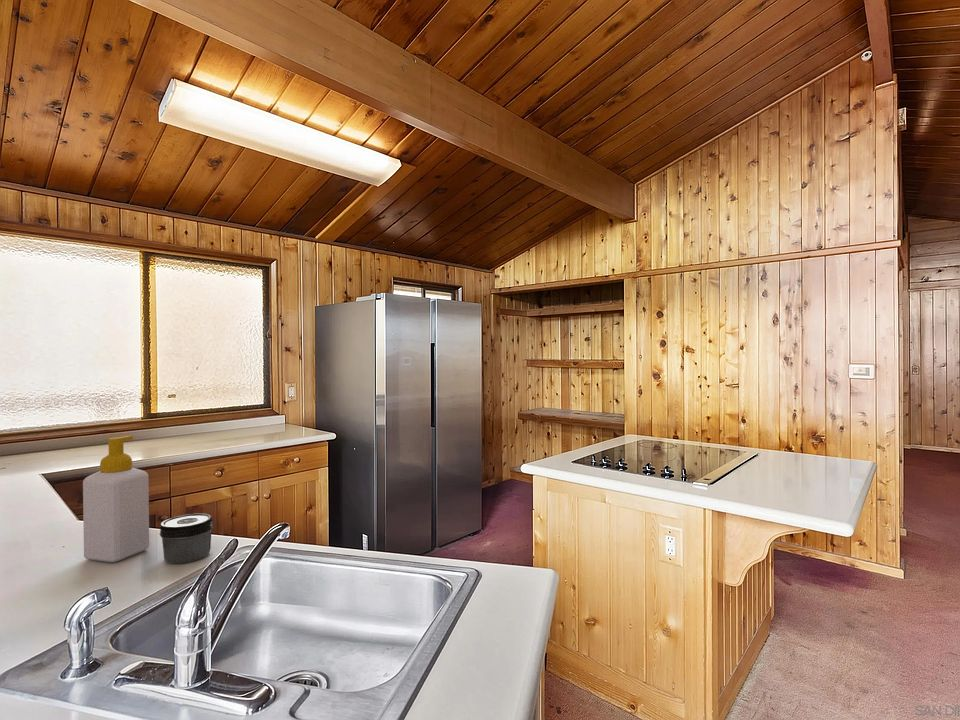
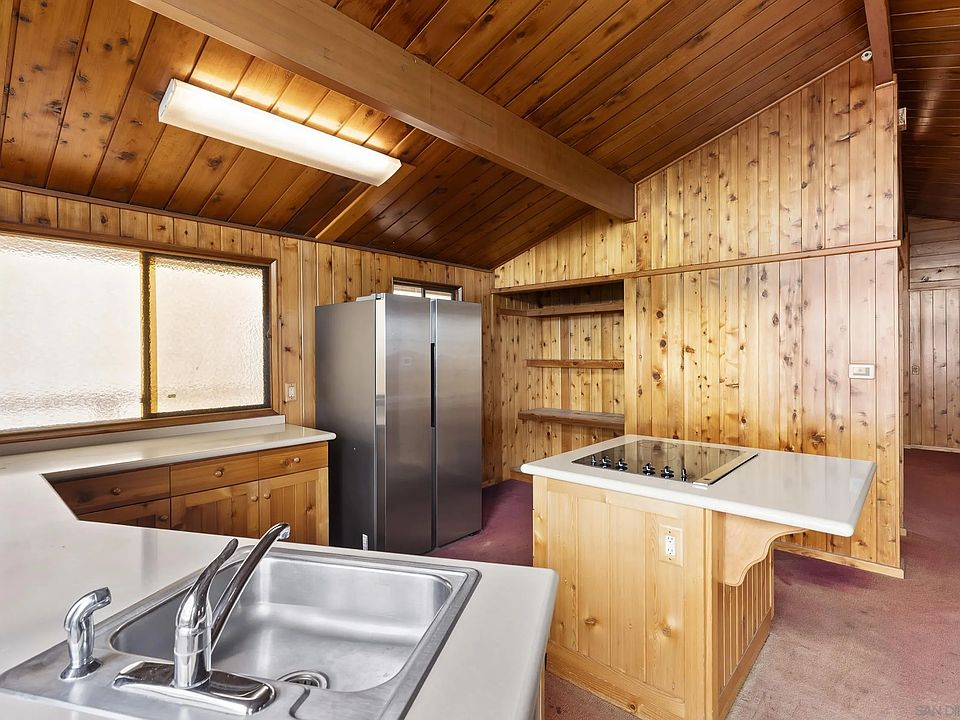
- jar (187, 538)
- soap bottle (116, 496)
